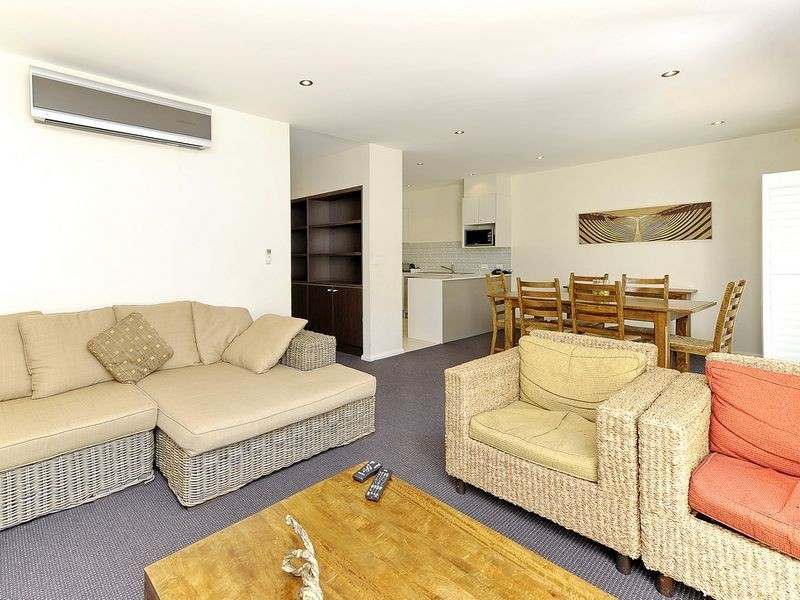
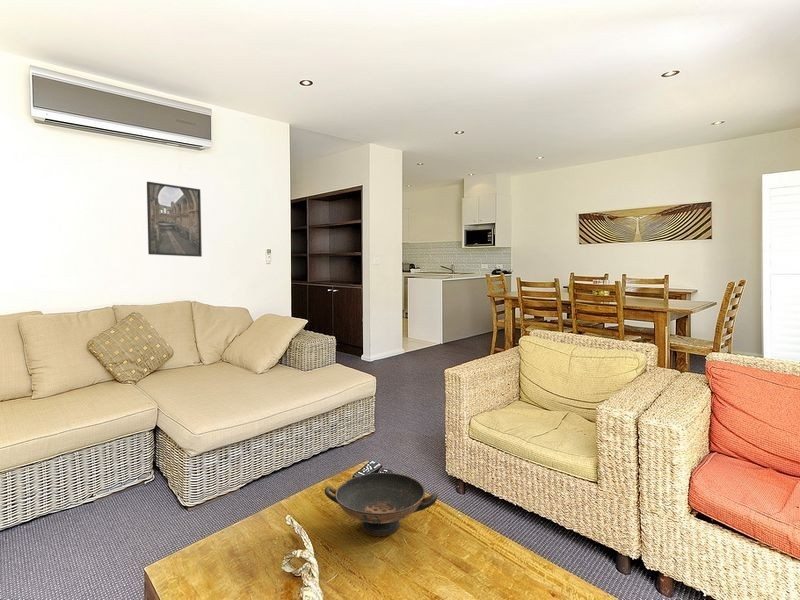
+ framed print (175, 220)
+ decorative bowl (380, 507)
